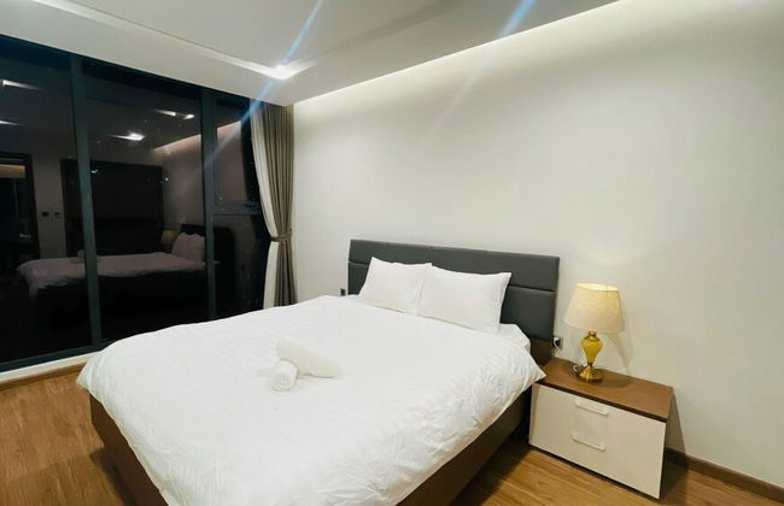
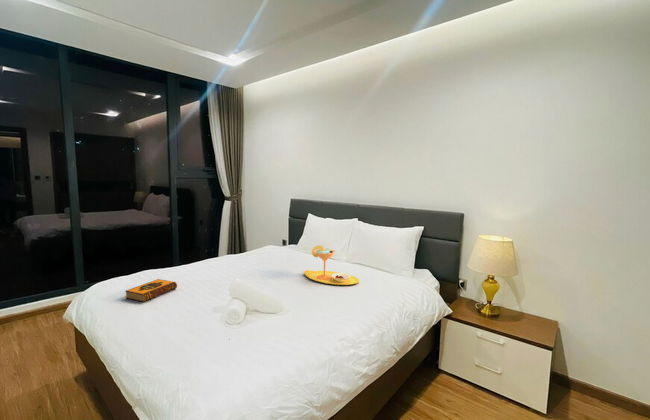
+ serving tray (327, 259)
+ hardback book (152, 289)
